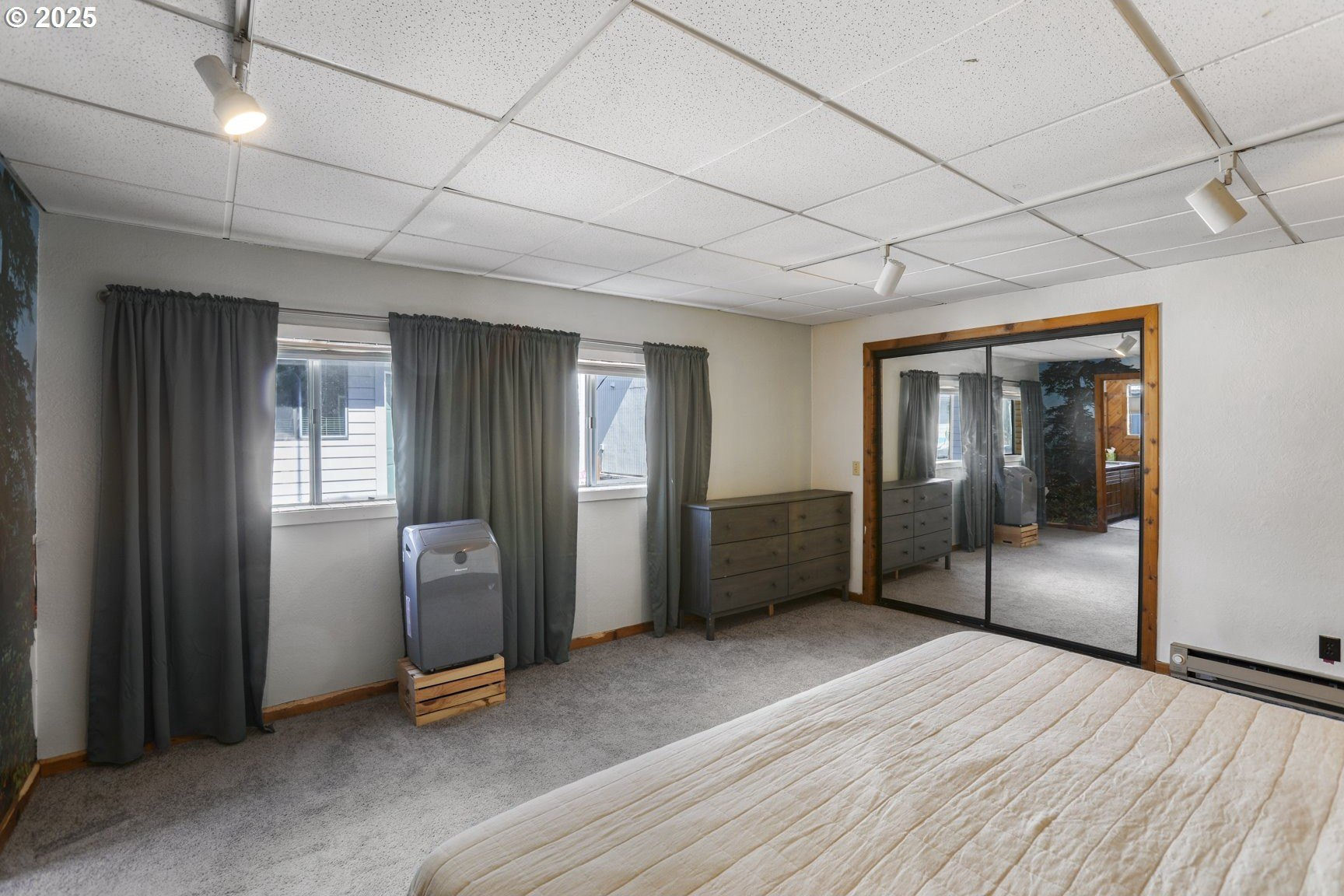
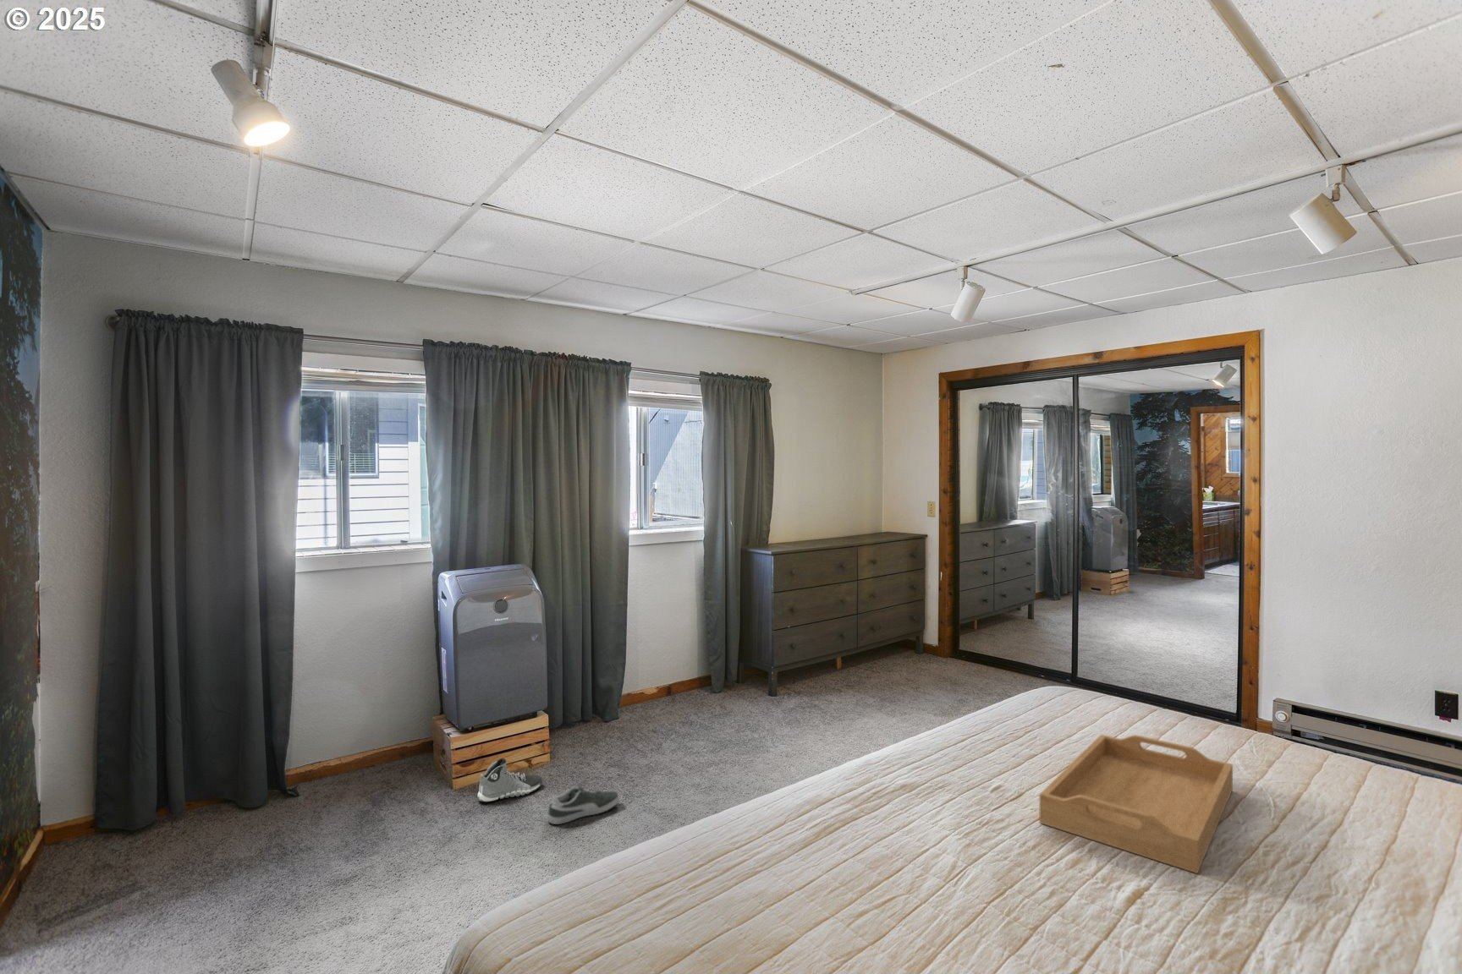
+ serving tray (1140, 787)
+ shoe (584, 800)
+ sneaker (511, 775)
